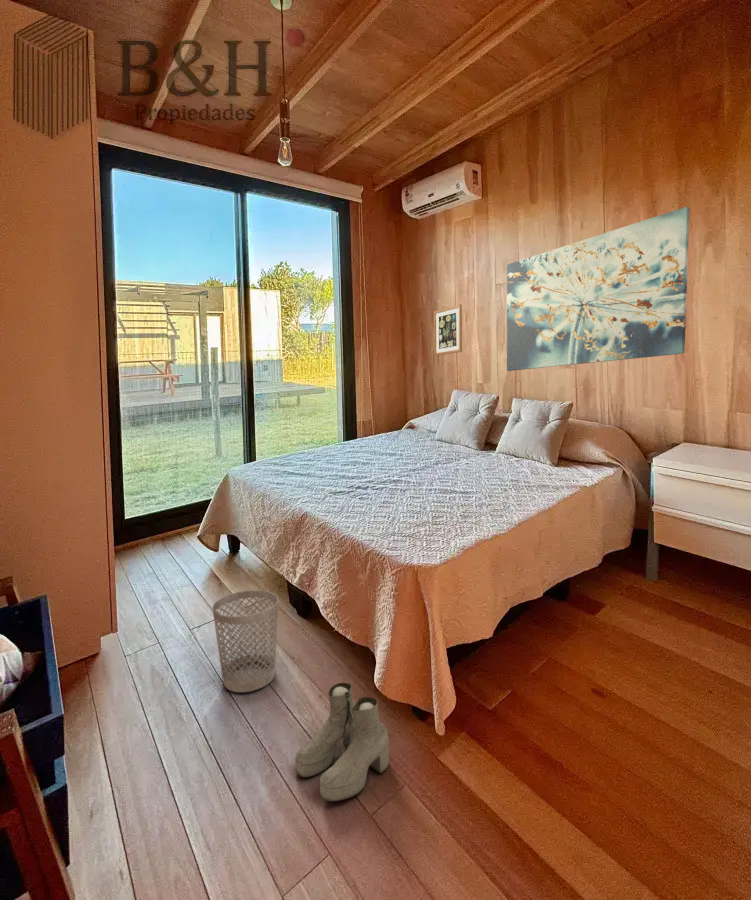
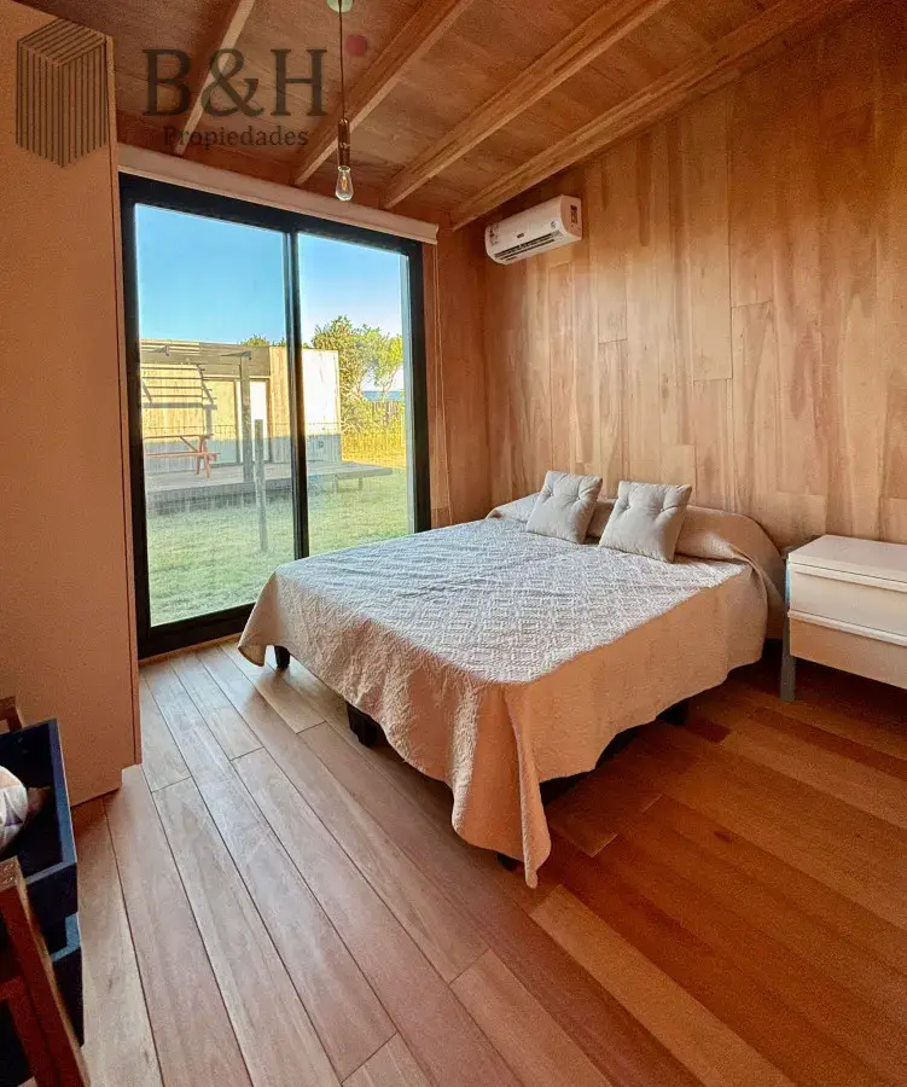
- boots (342, 734)
- wall art (583, 302)
- wall art (447, 331)
- wastebasket (247, 640)
